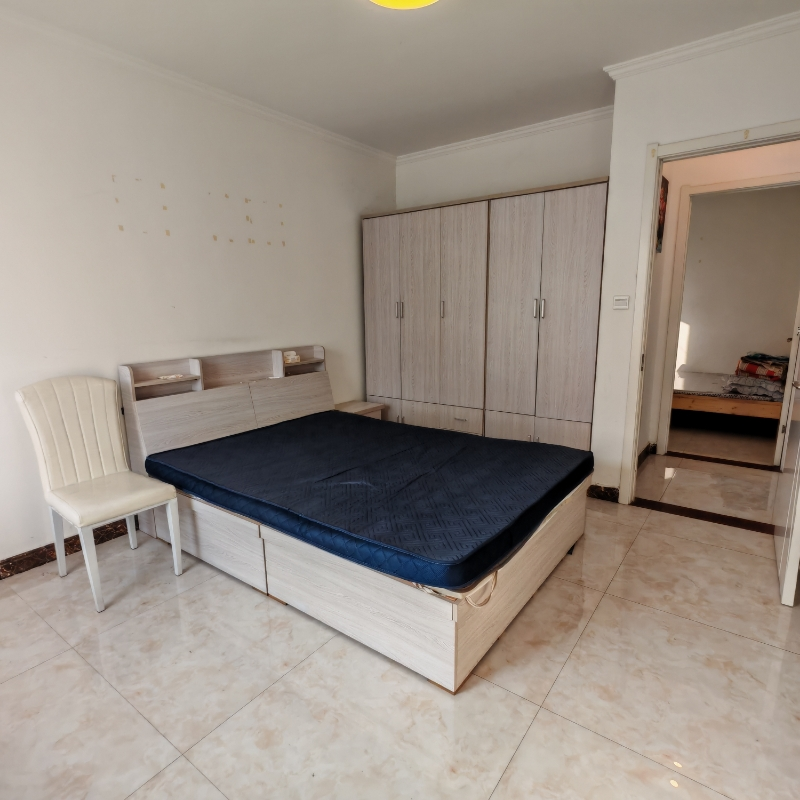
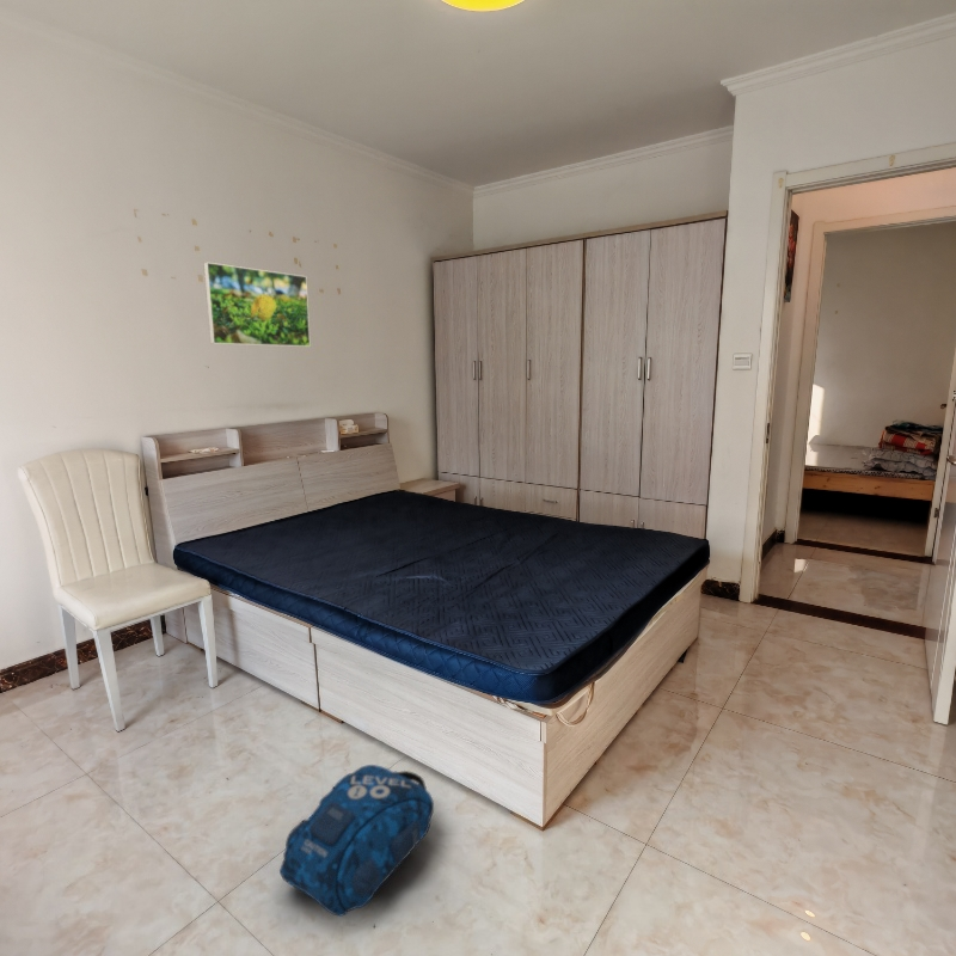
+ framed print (261, 307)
+ backpack (366, 823)
